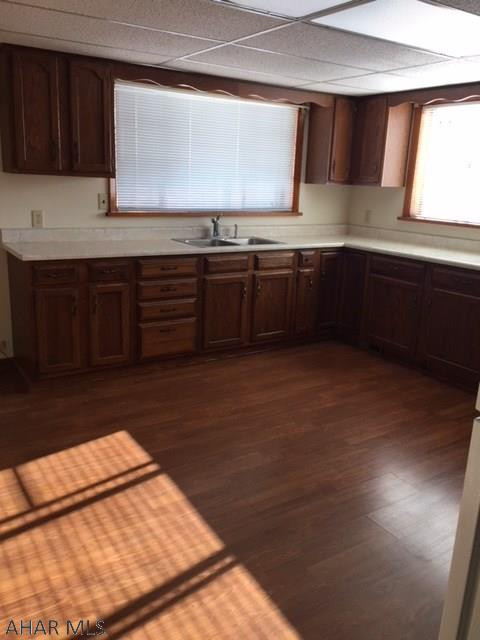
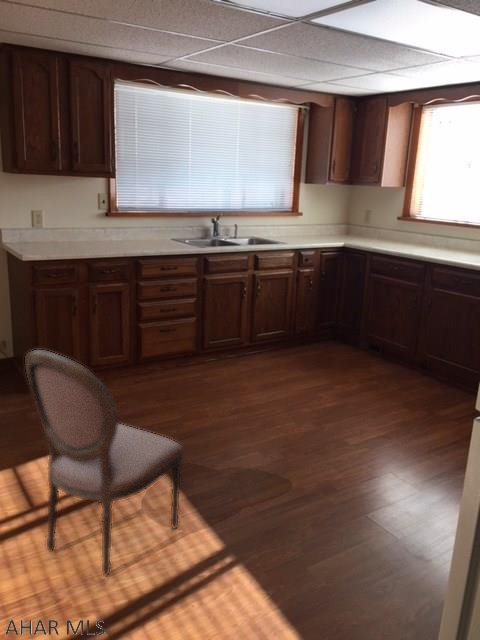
+ dining chair (110, 440)
